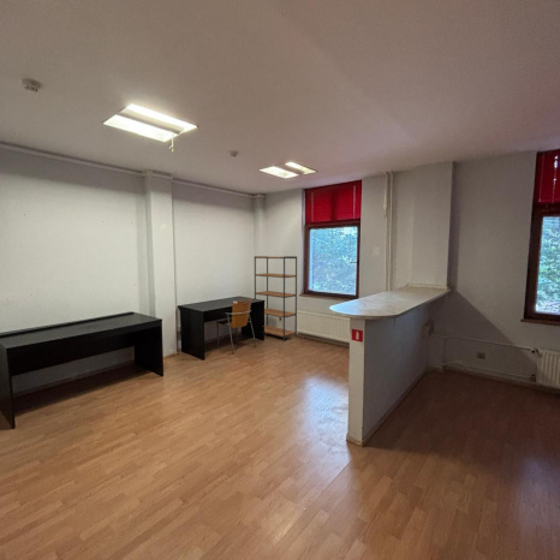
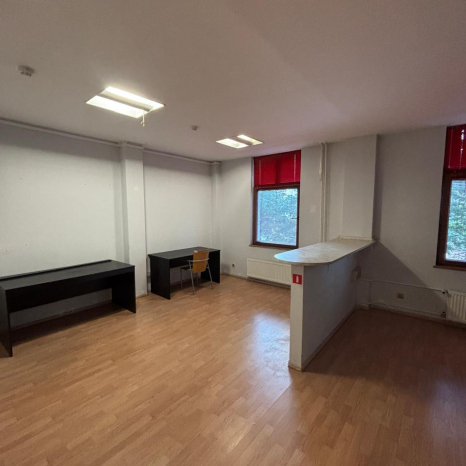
- bookshelf (274, 296)
